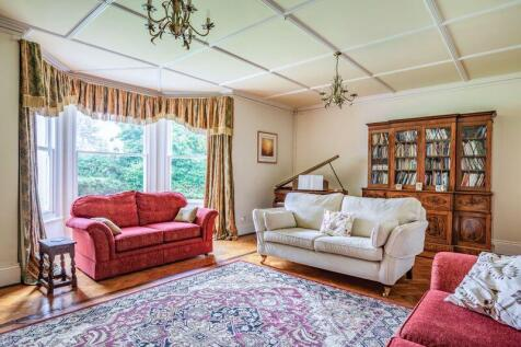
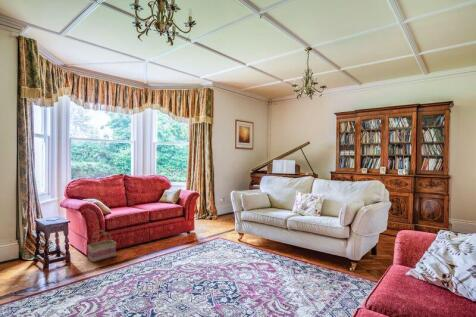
+ basket (101, 244)
